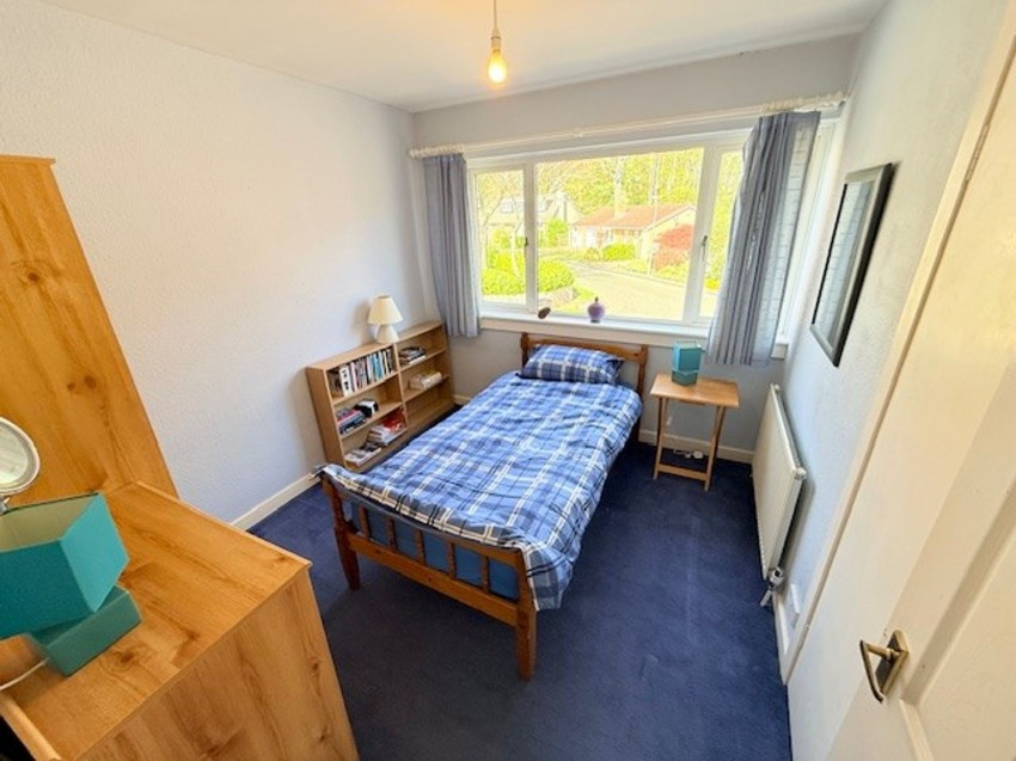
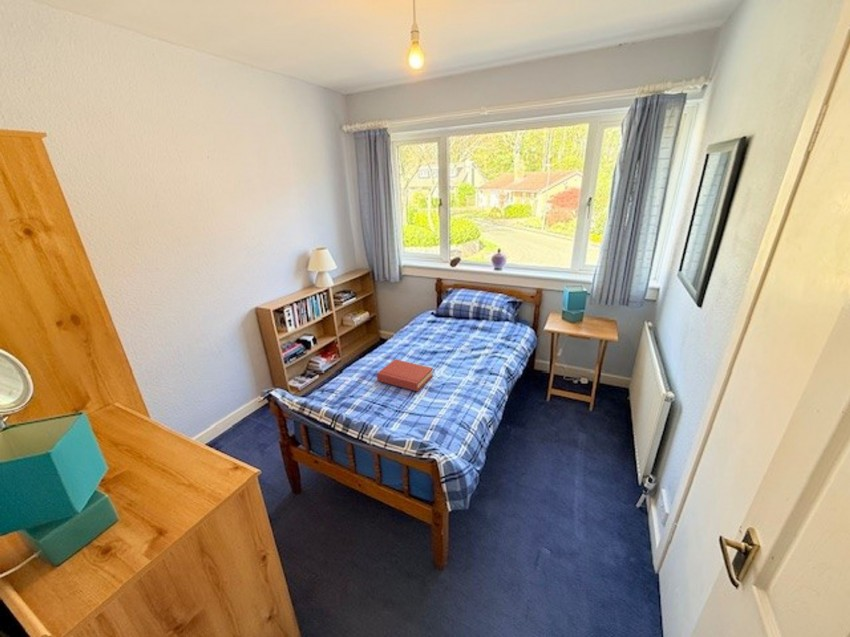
+ hardback book (405, 374)
